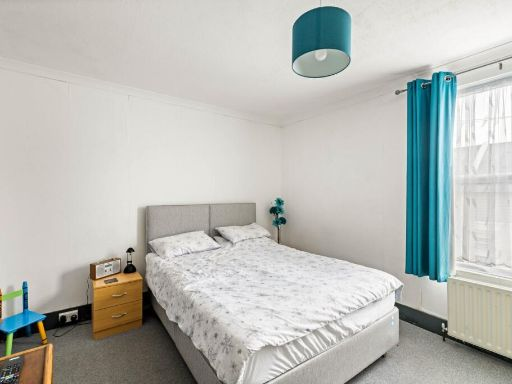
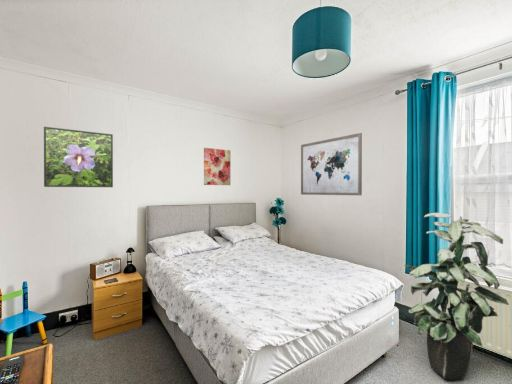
+ indoor plant (448, 291)
+ wall art (217, 167)
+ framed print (80, 159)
+ wall art (327, 167)
